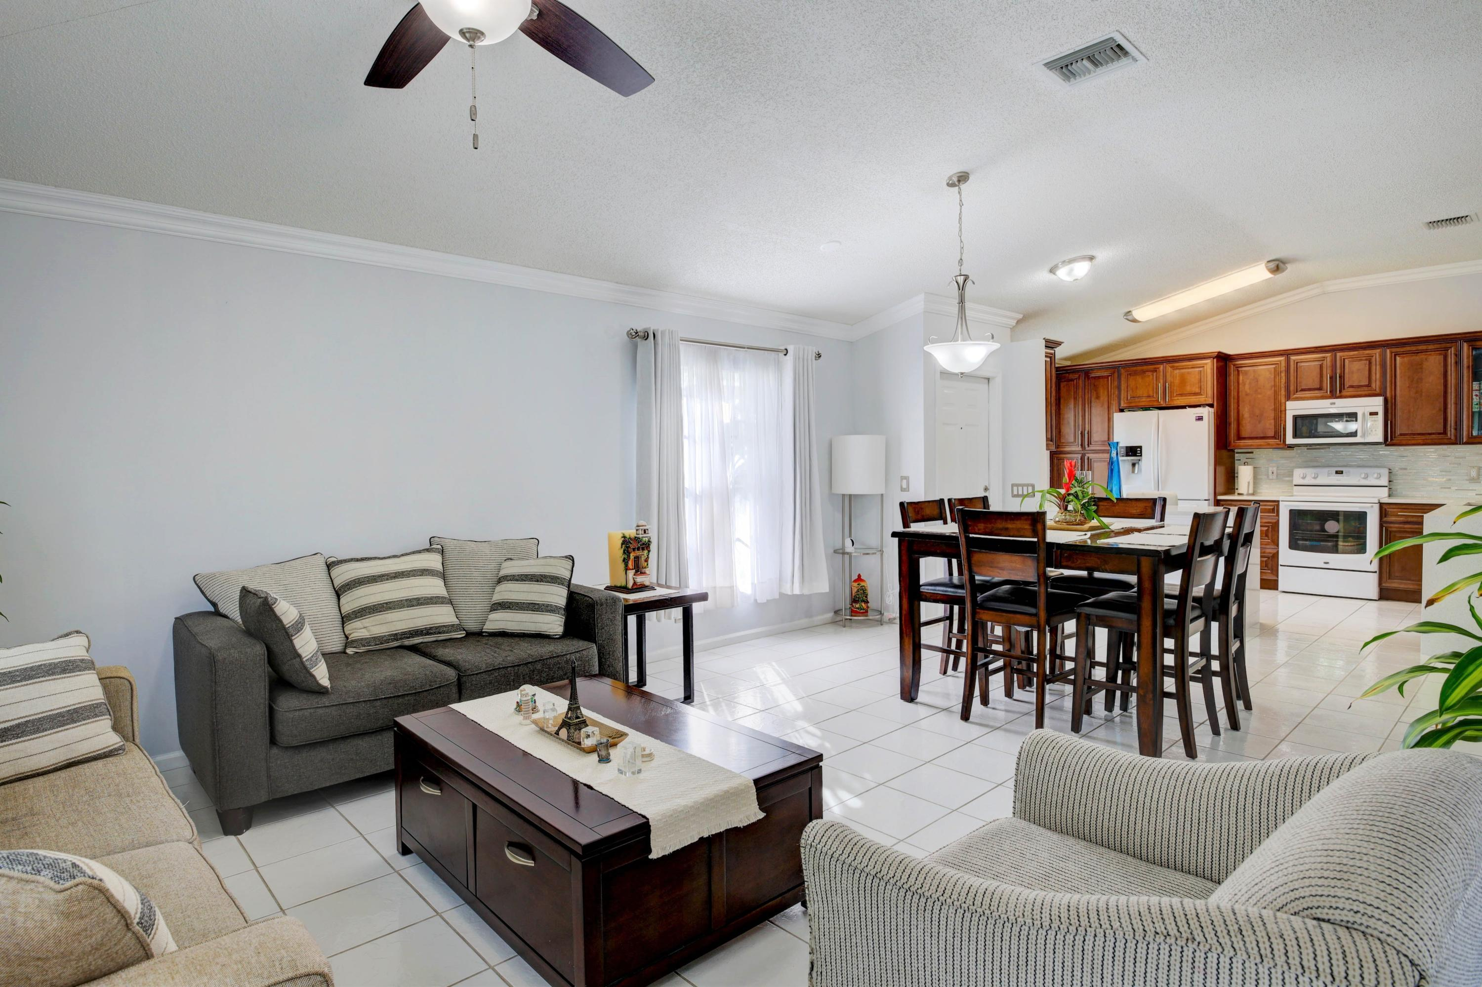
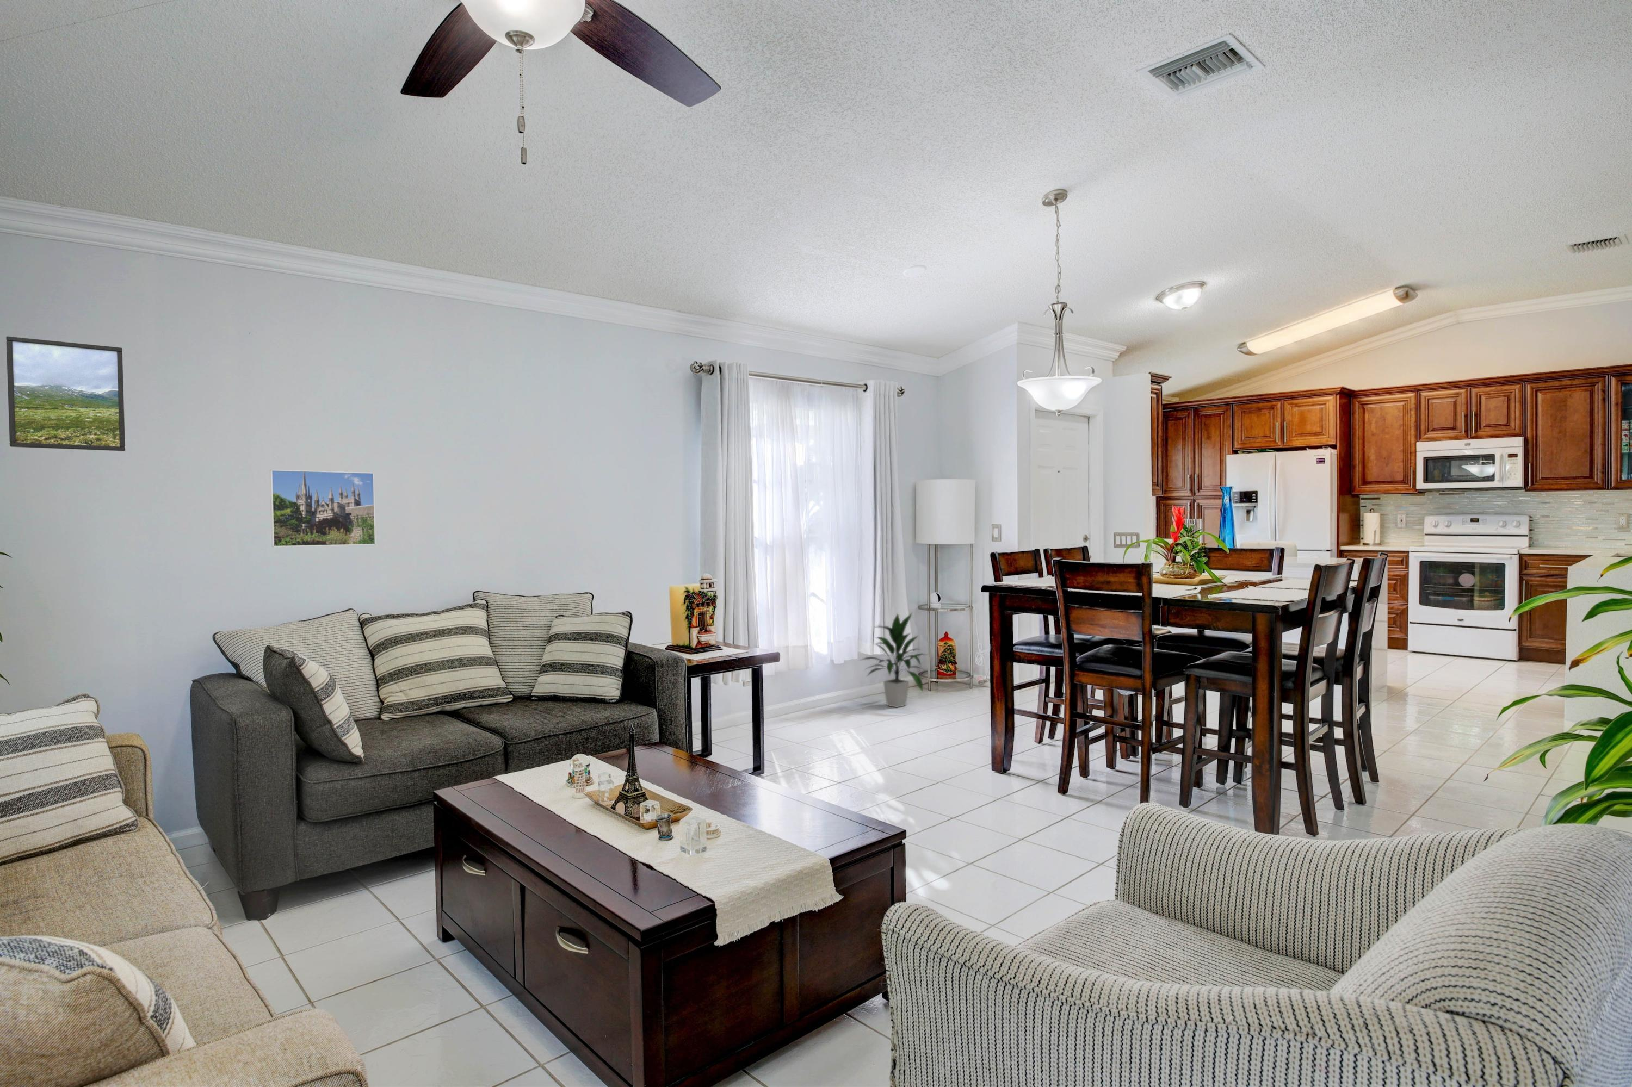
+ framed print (68, 395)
+ indoor plant (897, 660)
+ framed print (324, 508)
